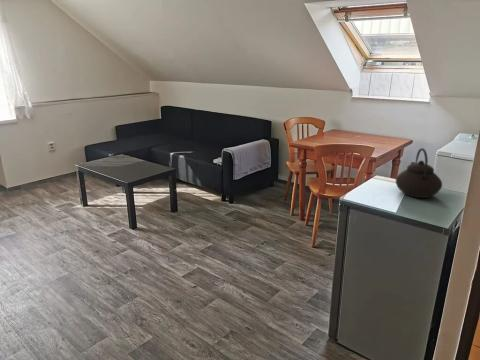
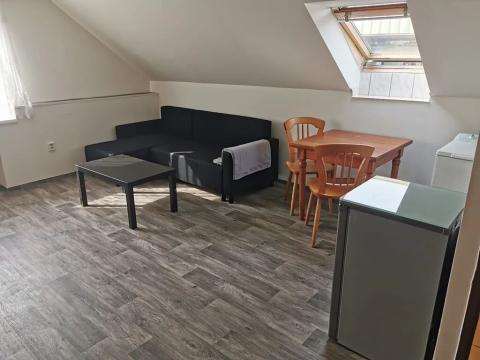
- teapot (418, 170)
